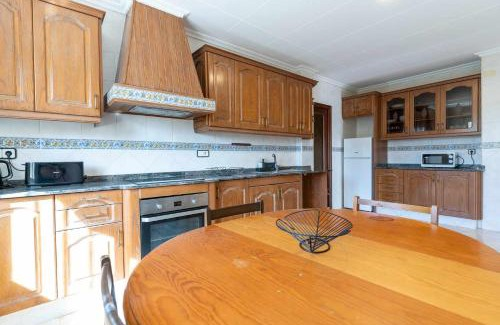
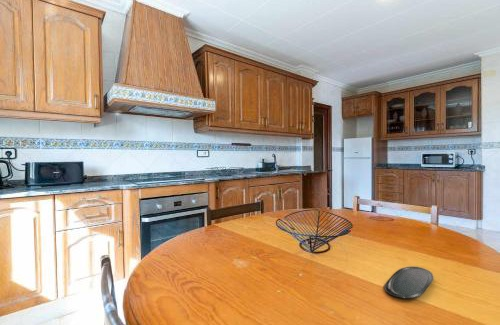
+ oval tray (409, 280)
